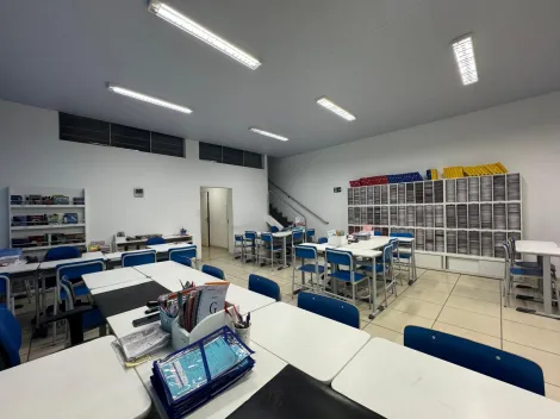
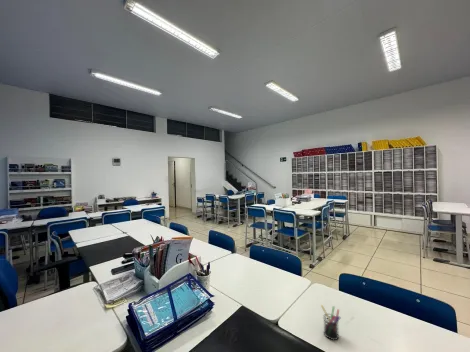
+ pen holder (332, 320)
